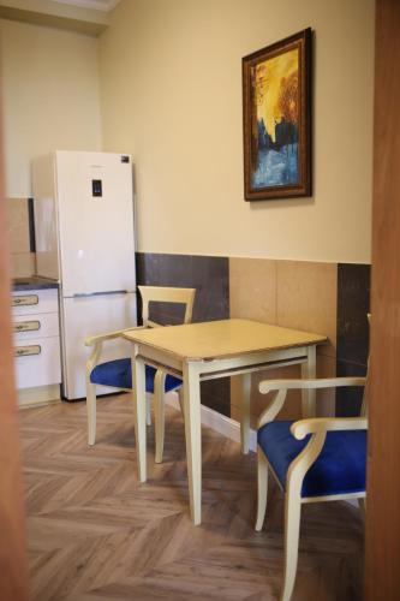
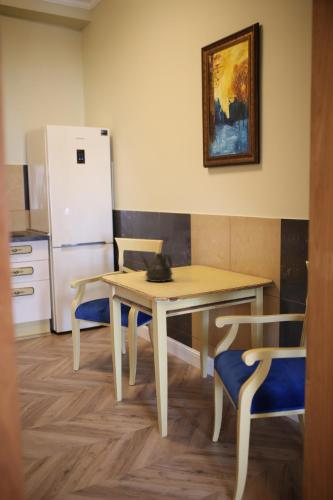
+ teapot (155, 266)
